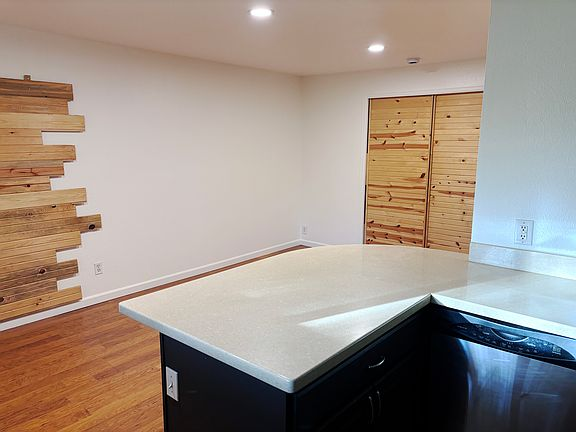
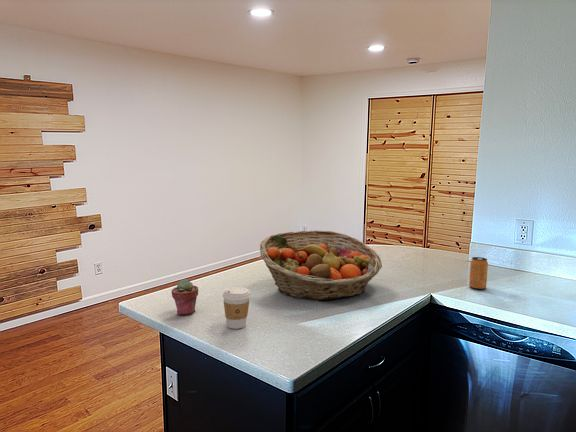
+ beverage can (478, 272)
+ coffee cup (236, 307)
+ potted succulent (185, 295)
+ fruit basket (320, 262)
